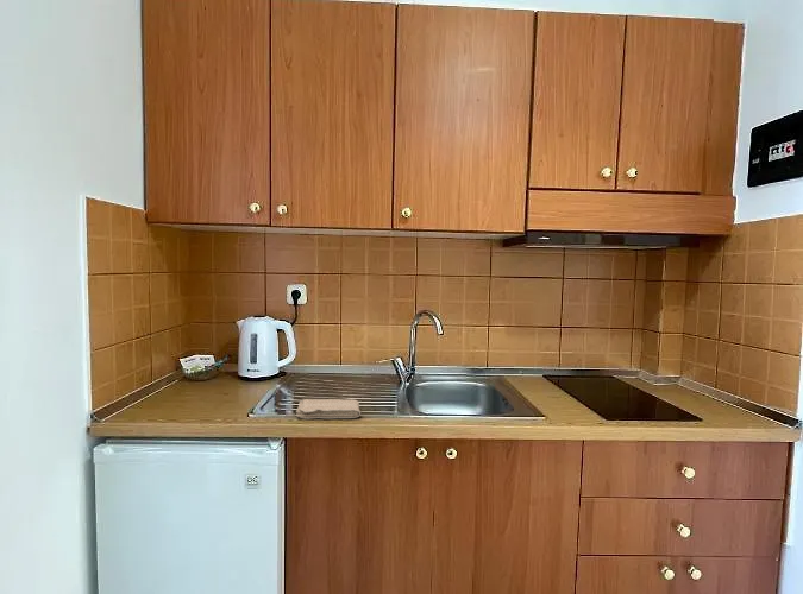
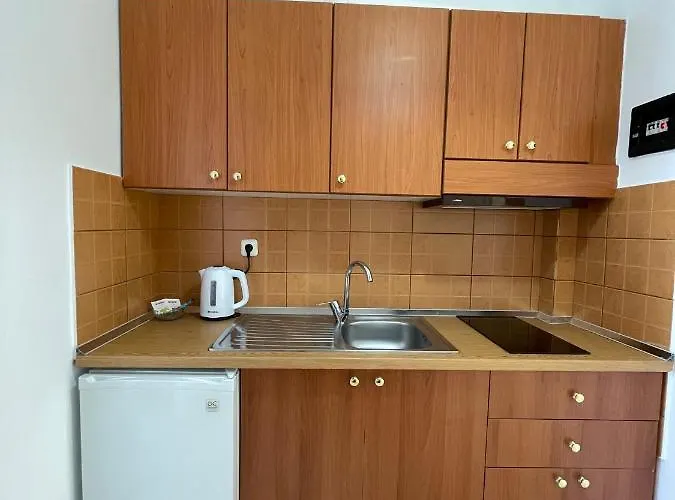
- washcloth (328, 407)
